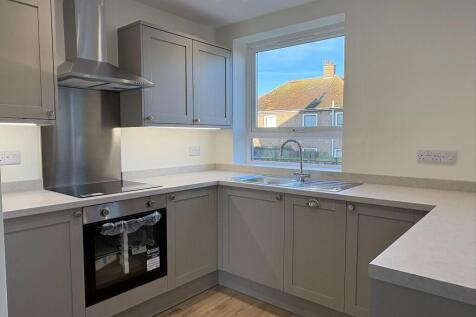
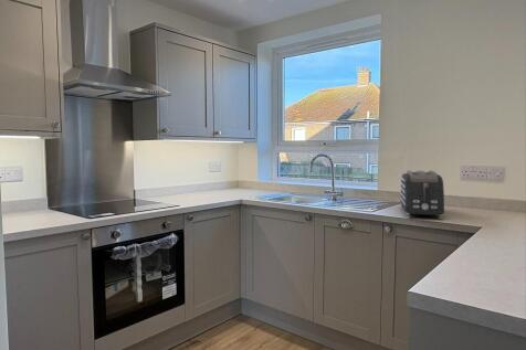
+ toaster (420, 191)
